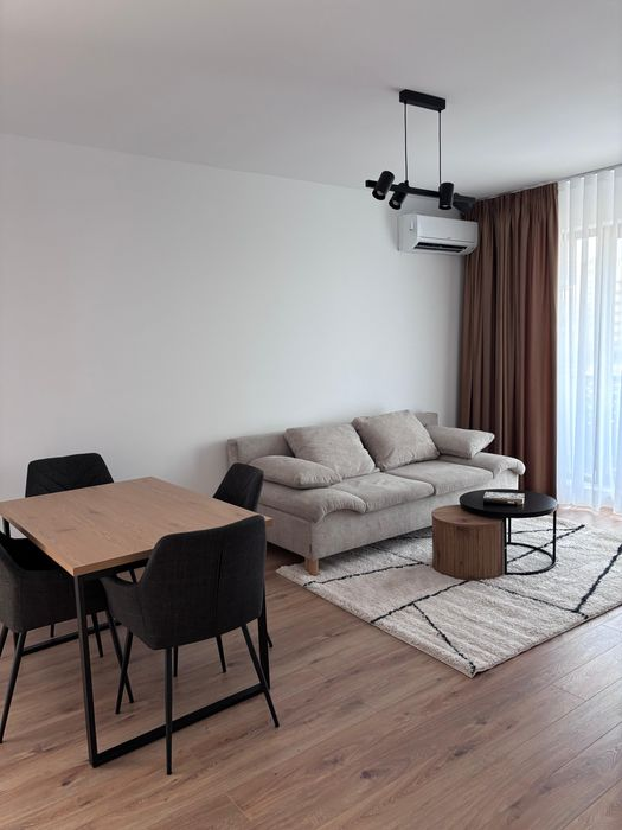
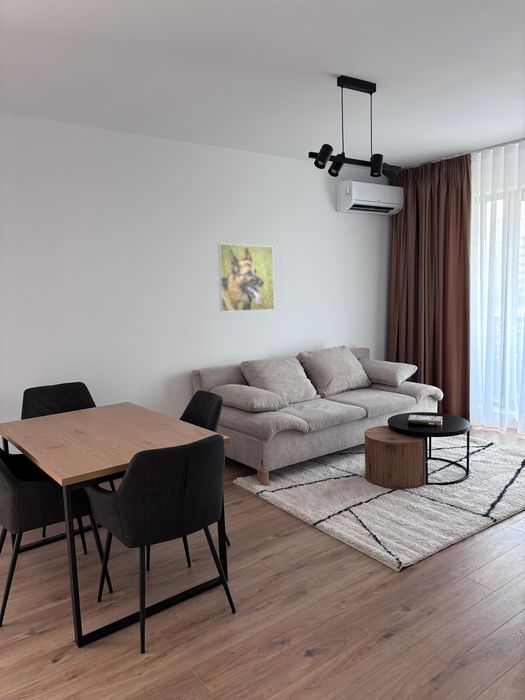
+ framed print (247, 278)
